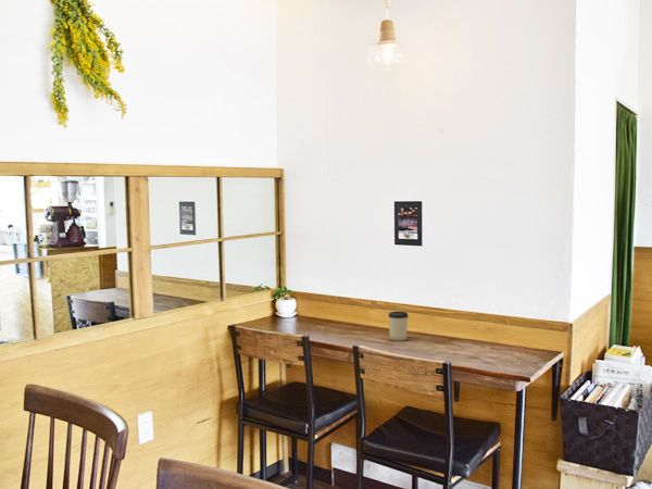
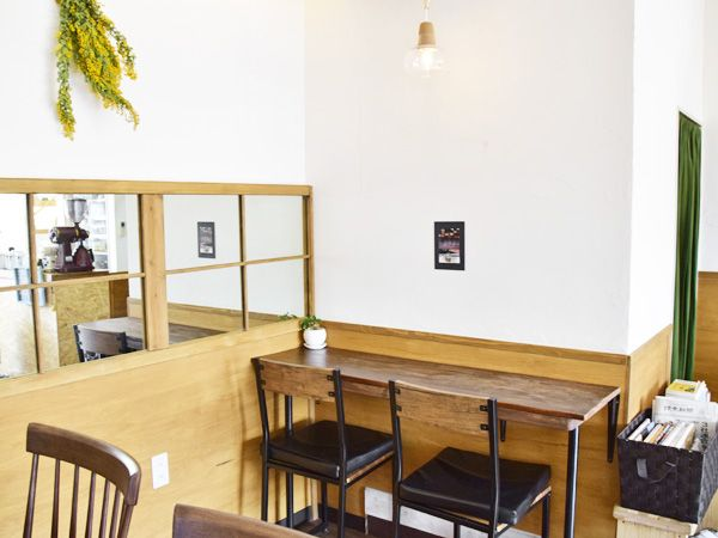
- cup (398, 325)
